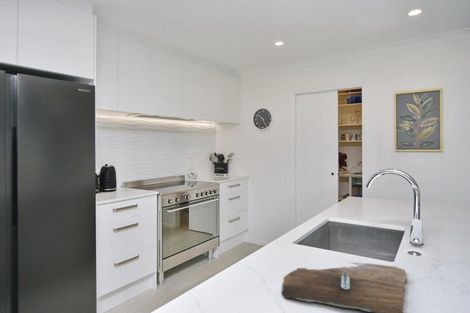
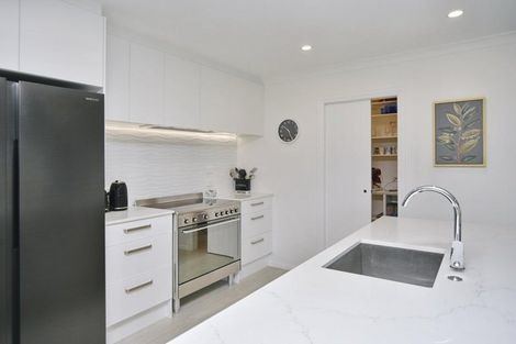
- cutting board (340, 272)
